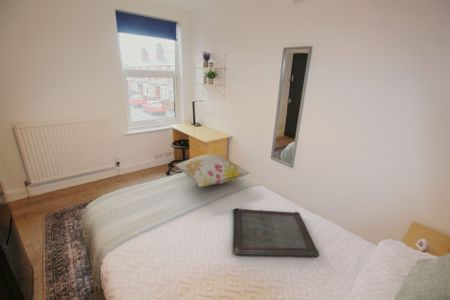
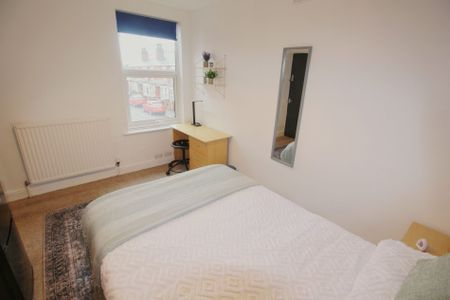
- decorative pillow (210, 168)
- serving tray (270, 230)
